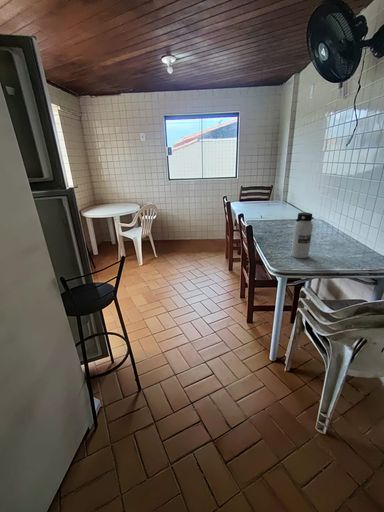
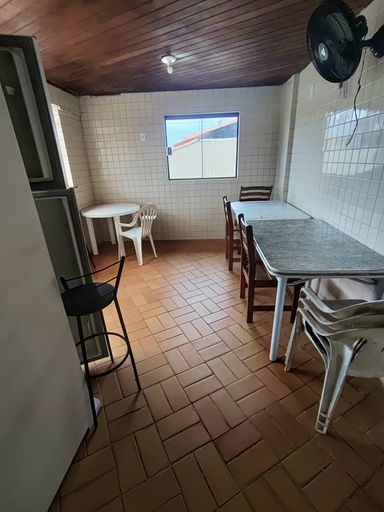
- water bottle (302, 235)
